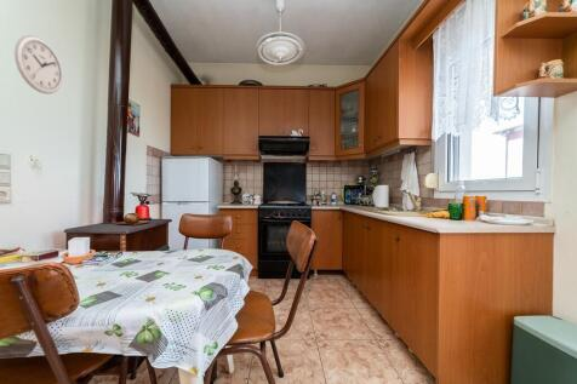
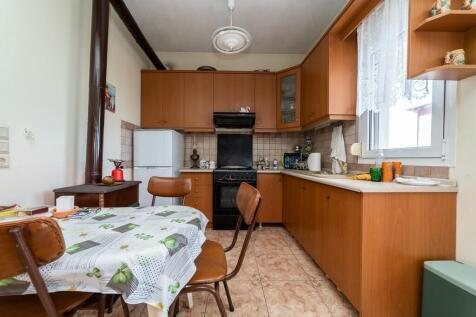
- wall clock (41, 65)
